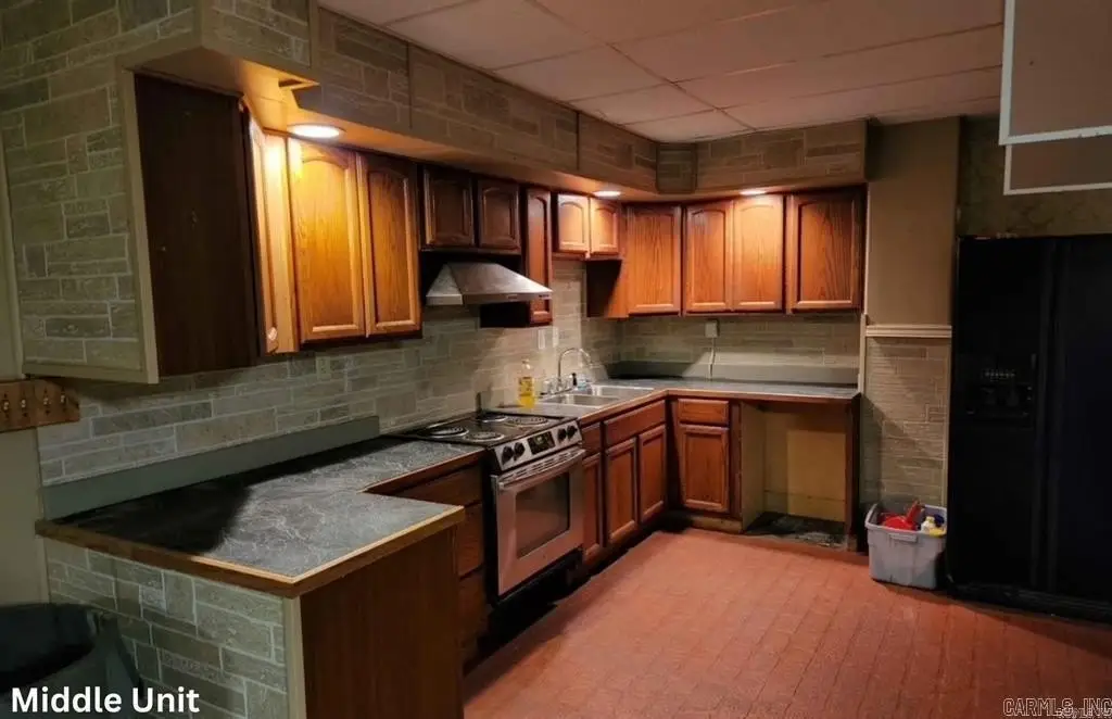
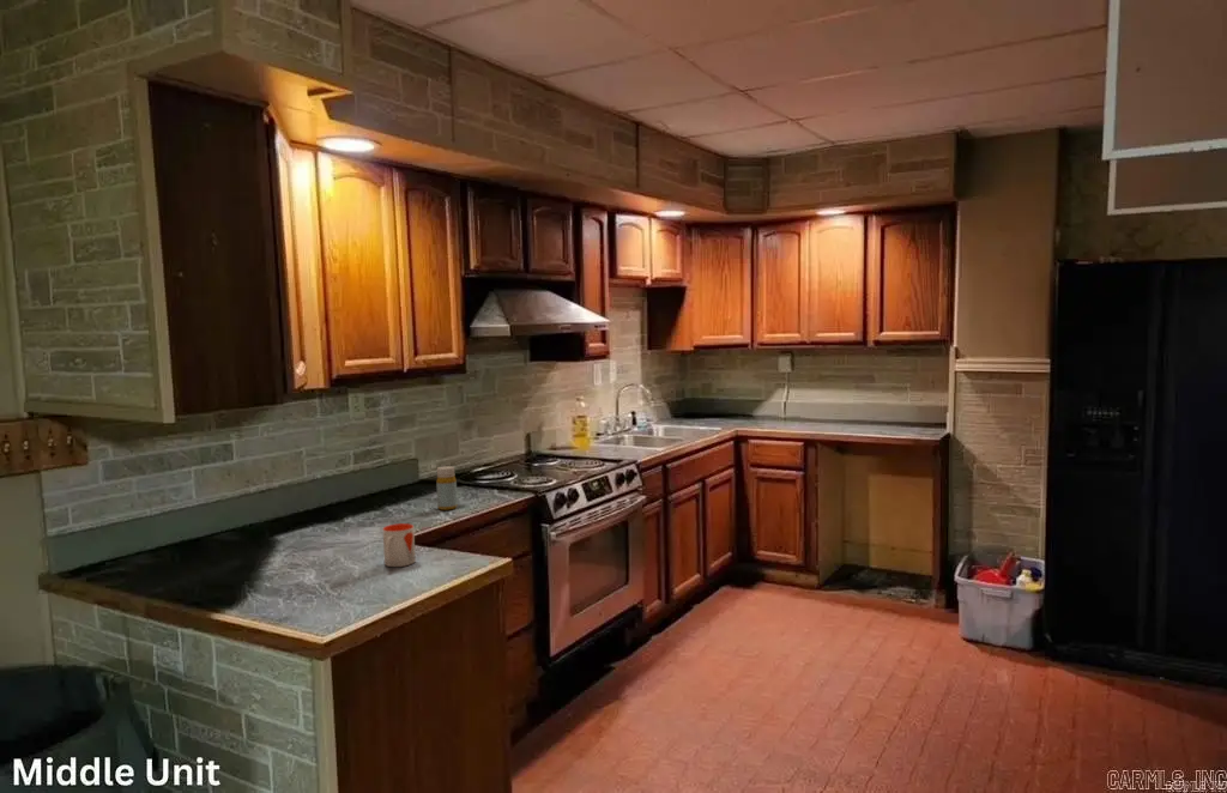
+ bottle (446, 488)
+ mug (395, 546)
